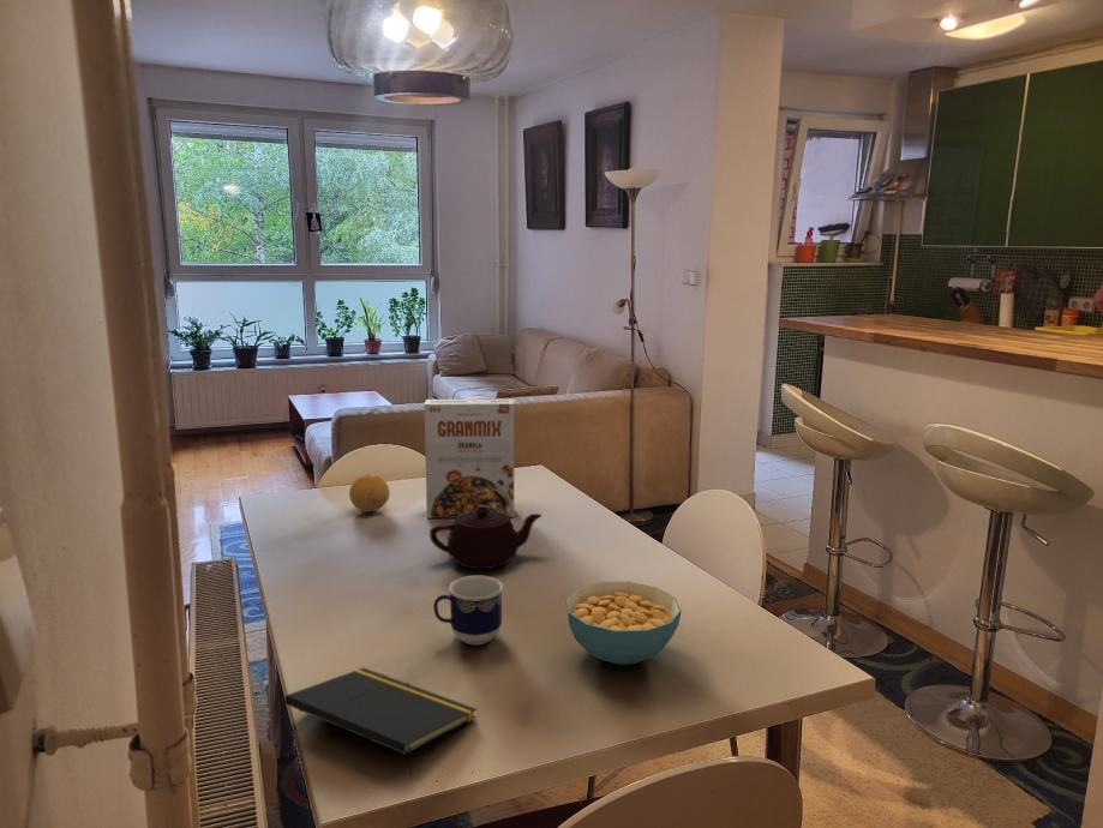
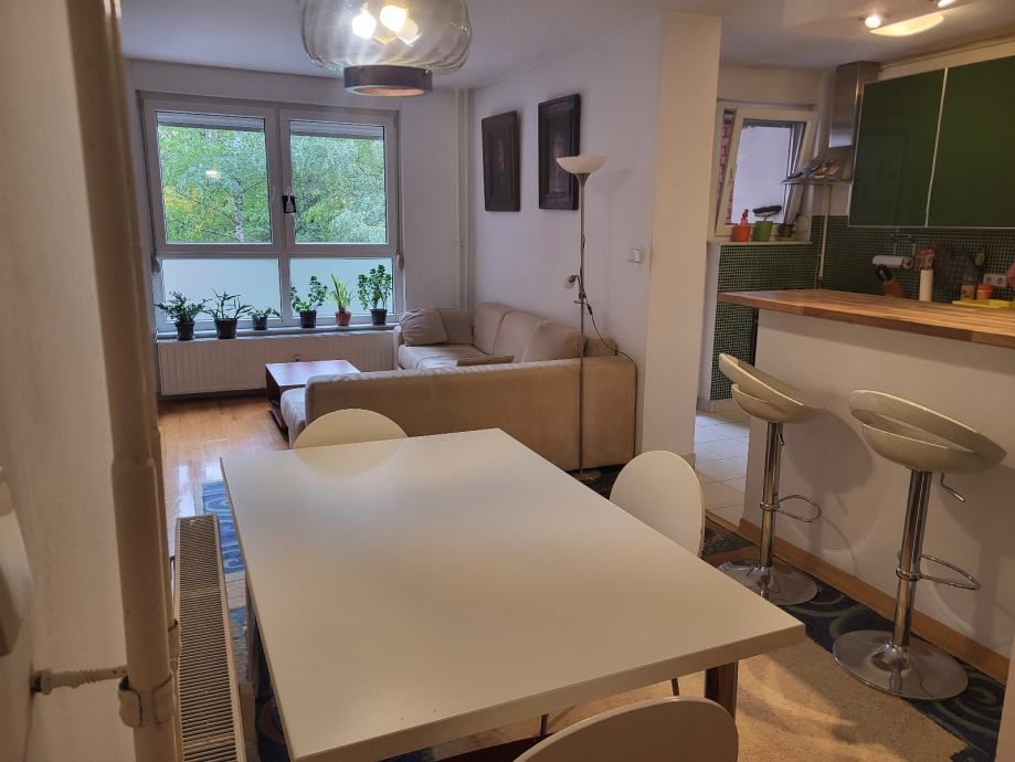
- cup (468, 613)
- teapot (486, 534)
- cereal bowl (622, 630)
- notepad (382, 706)
- cereal box (469, 458)
- fruit (368, 492)
